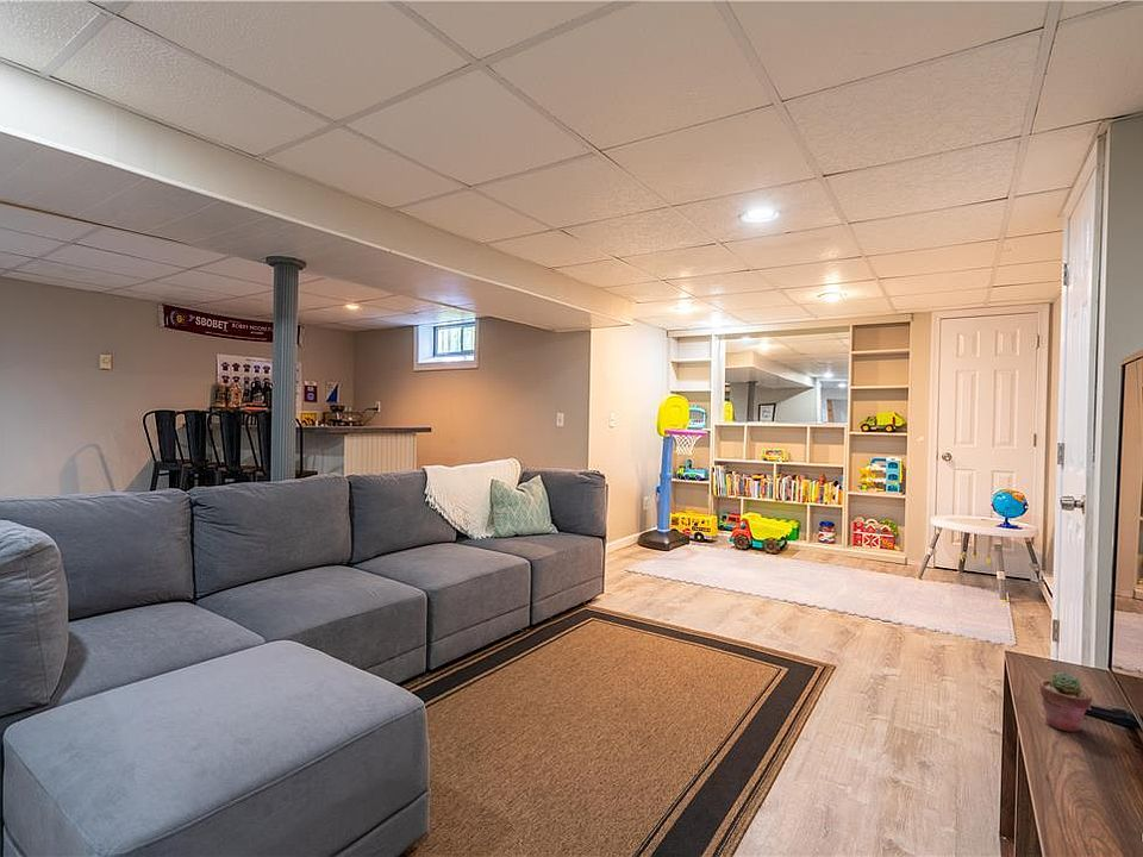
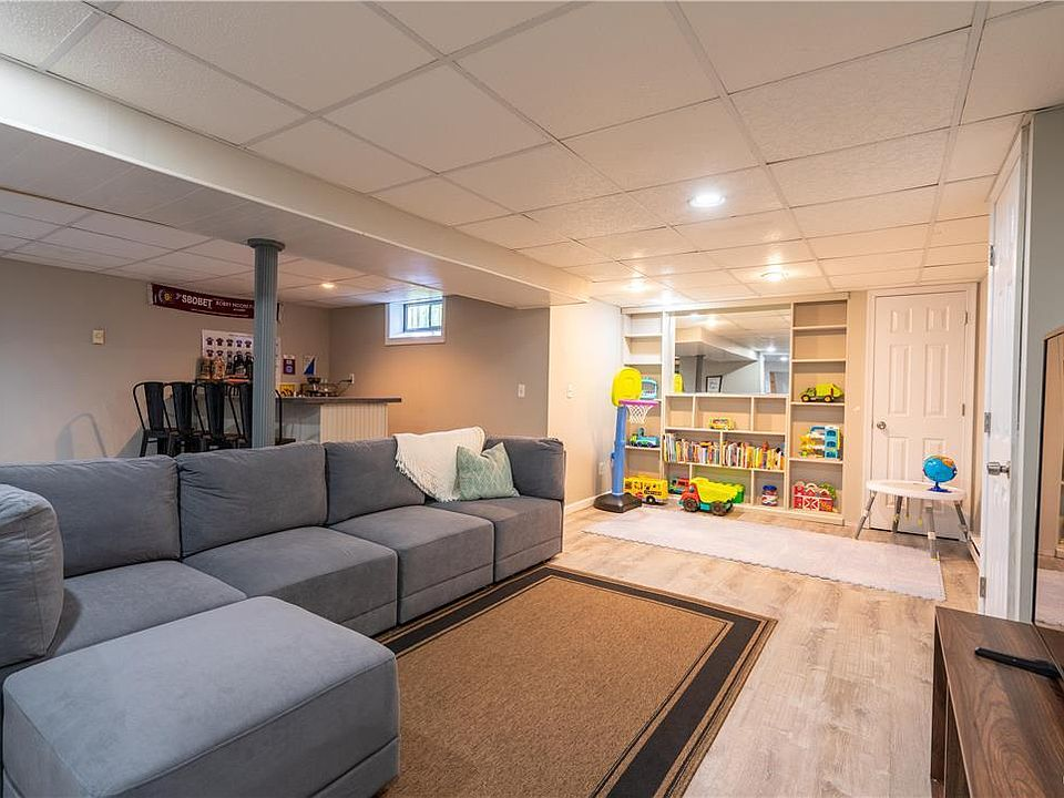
- potted succulent (1064, 699)
